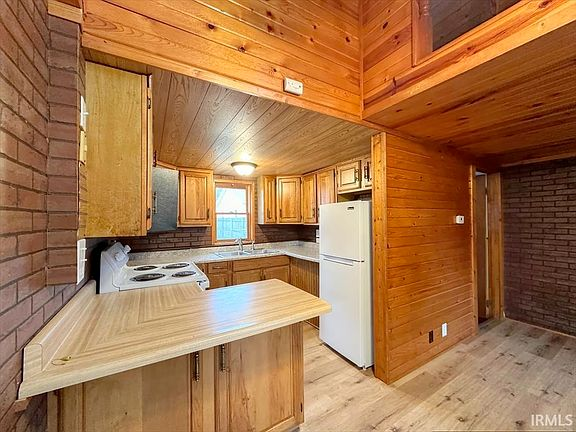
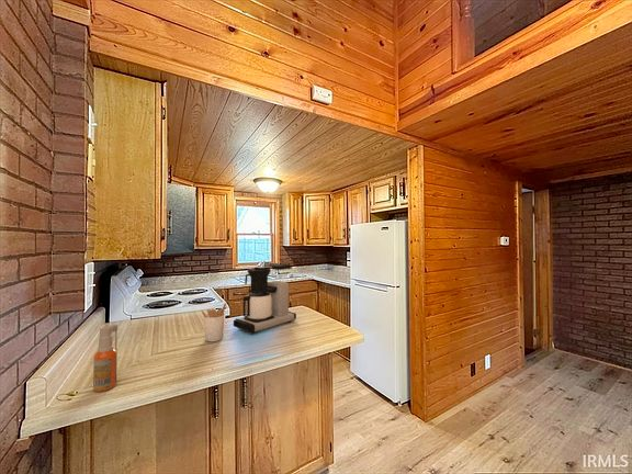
+ coffee maker (266, 295)
+ spray bottle (106, 356)
+ utensil holder (214, 321)
